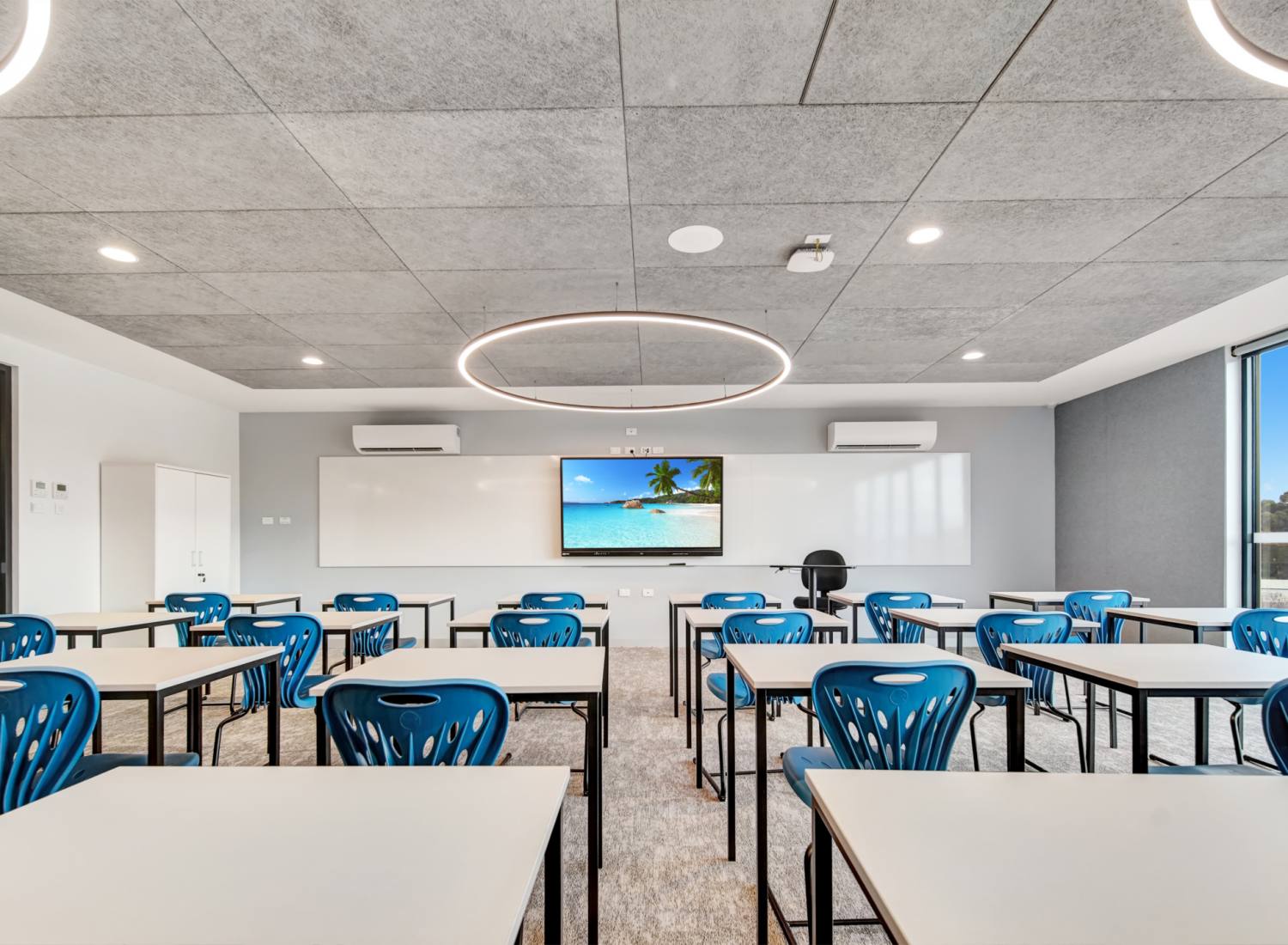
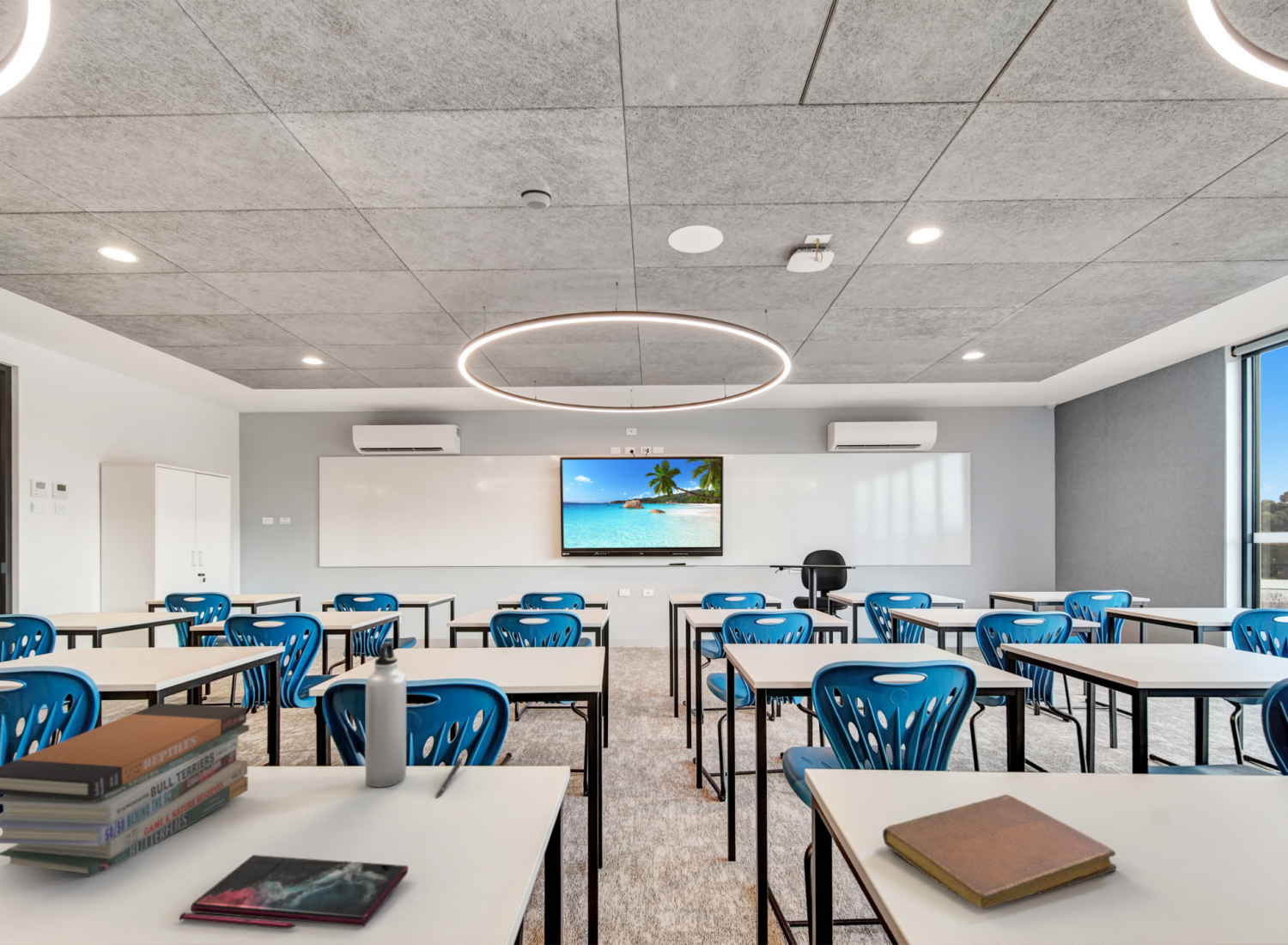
+ notebook (995, 846)
+ smartphone (300, 892)
+ smoke detector (536, 196)
+ pen (449, 777)
+ book stack (131, 782)
+ water bottle (386, 710)
